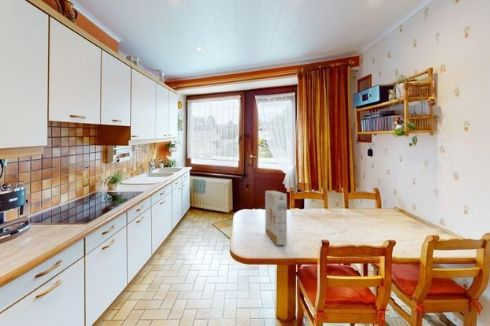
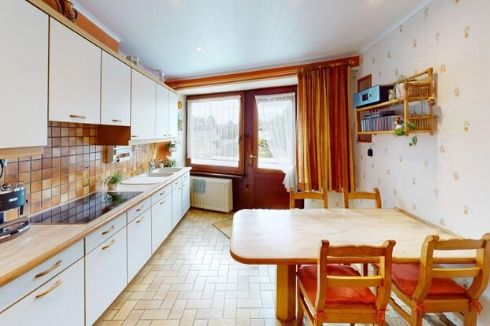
- cereal box (275, 215)
